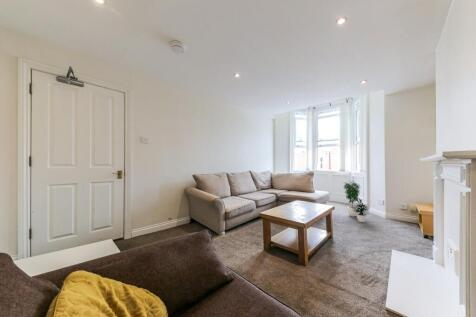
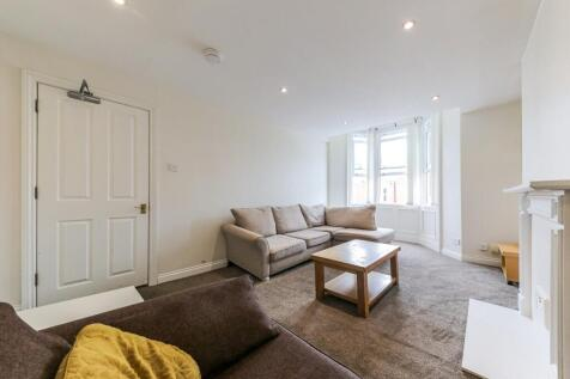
- potted plant (356, 199)
